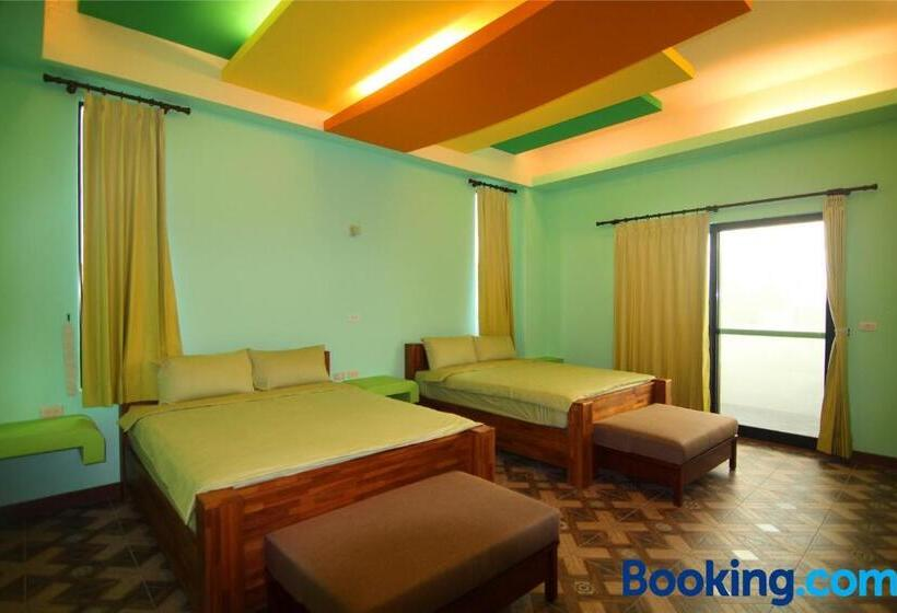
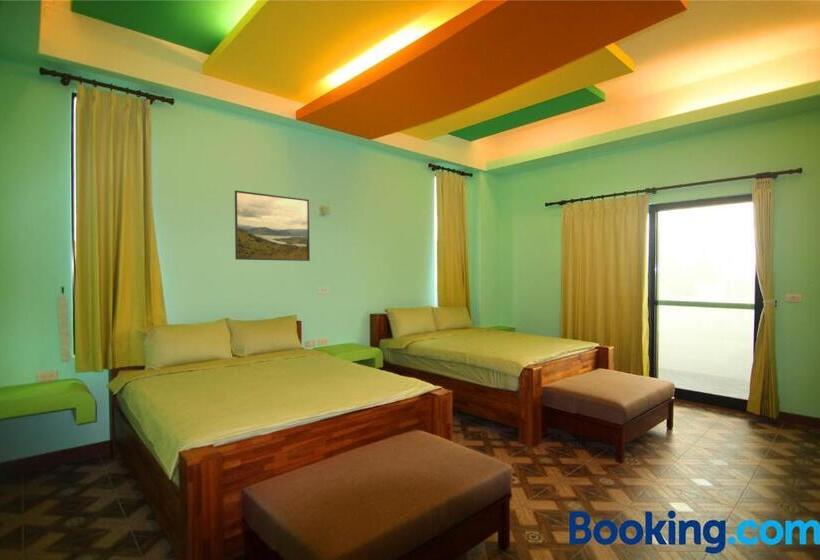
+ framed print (274, 227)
